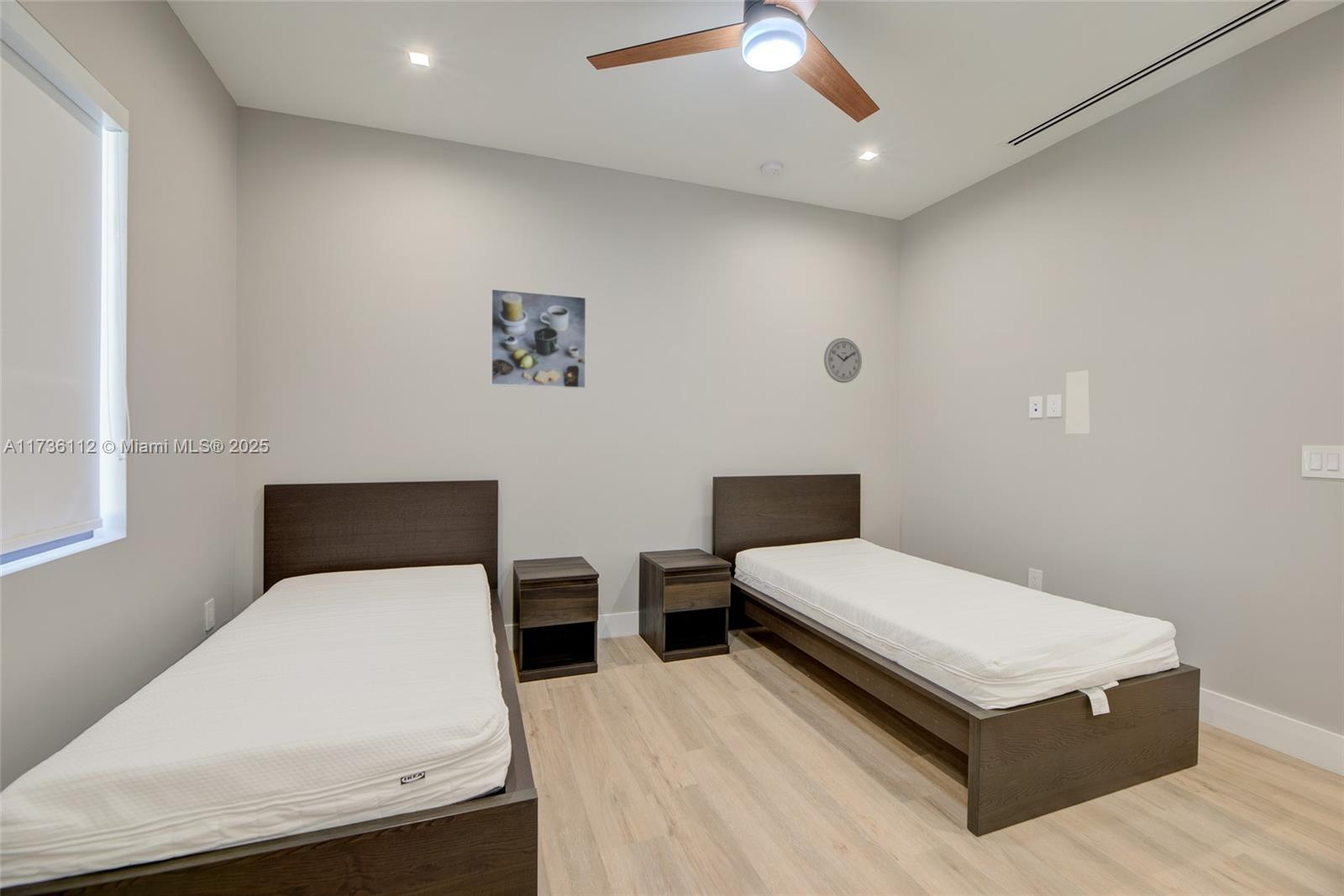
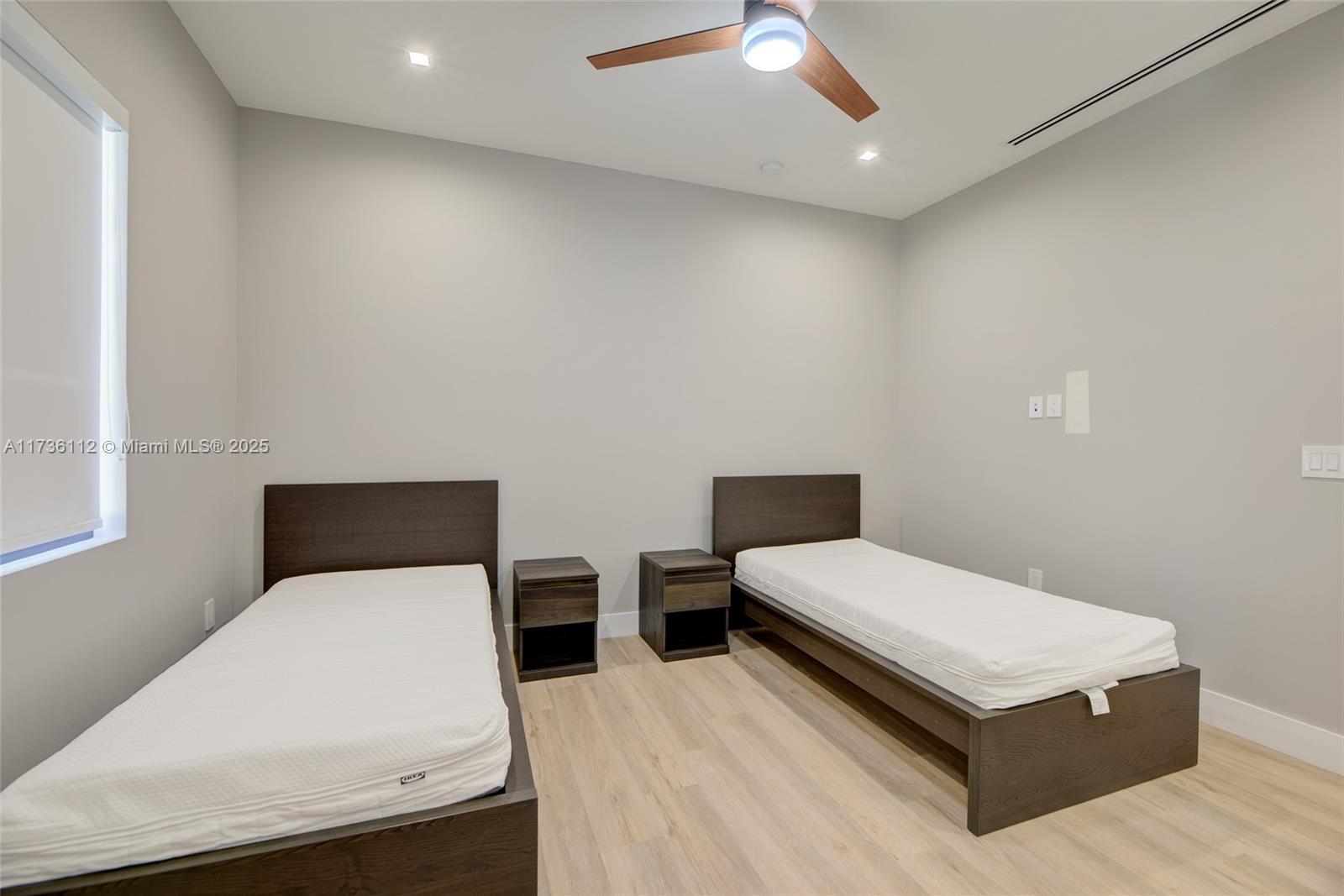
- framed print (539, 340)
- wall clock (843, 360)
